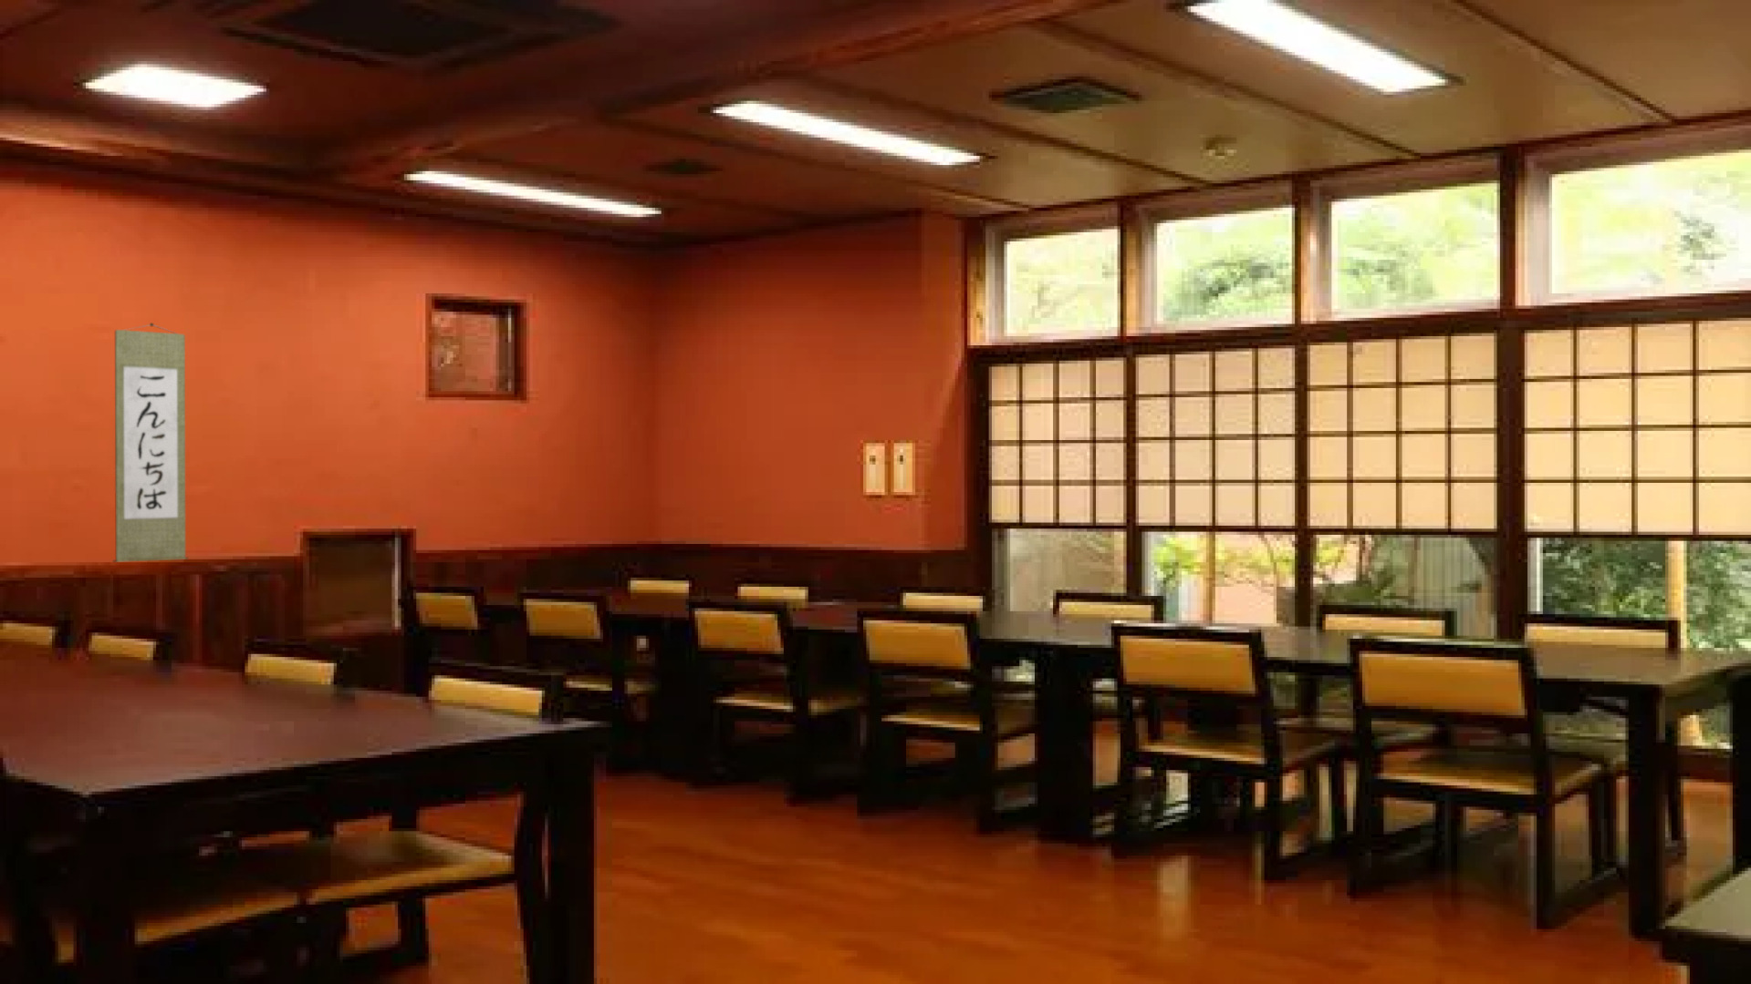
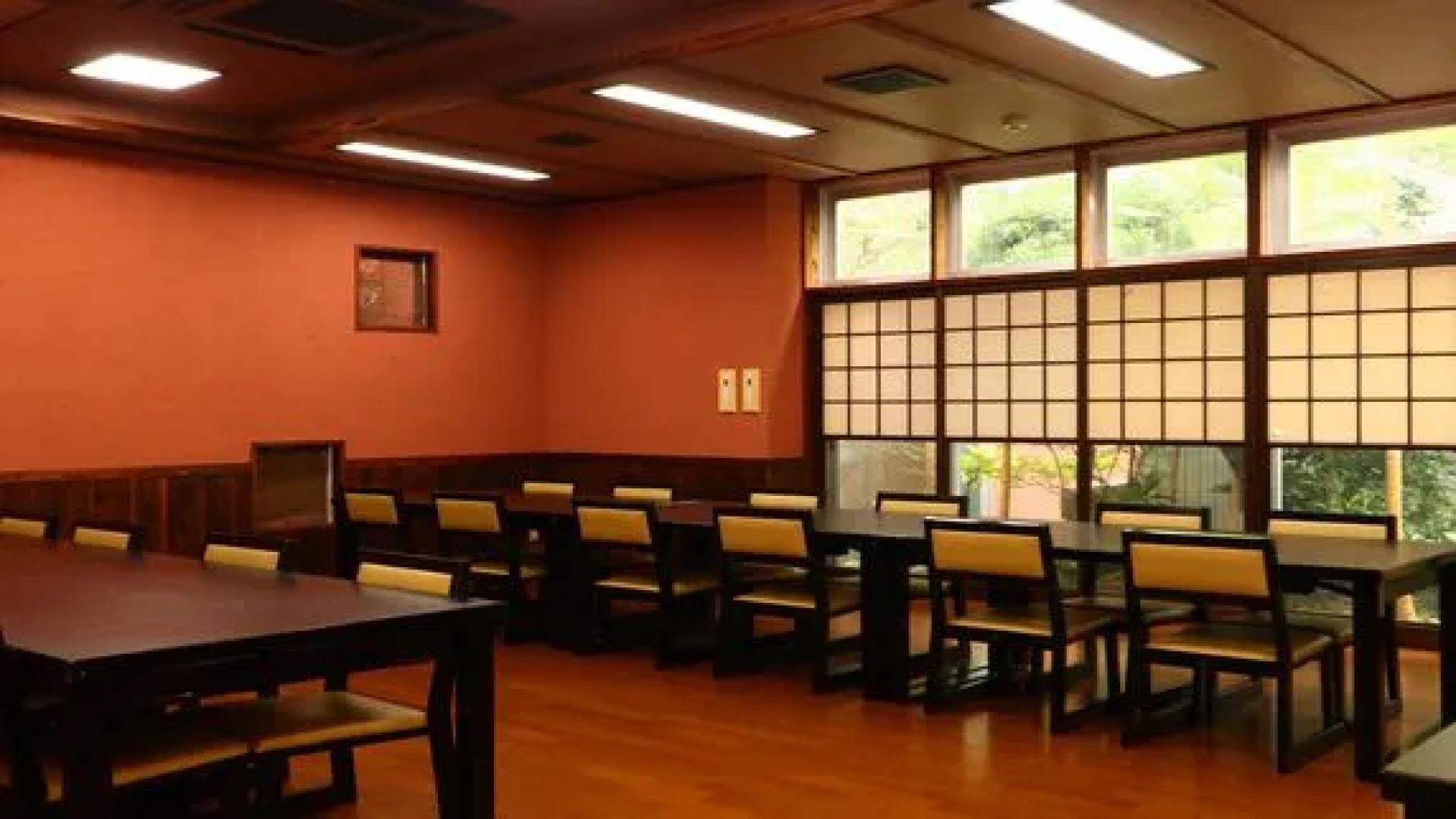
- wall scroll (150, 441)
